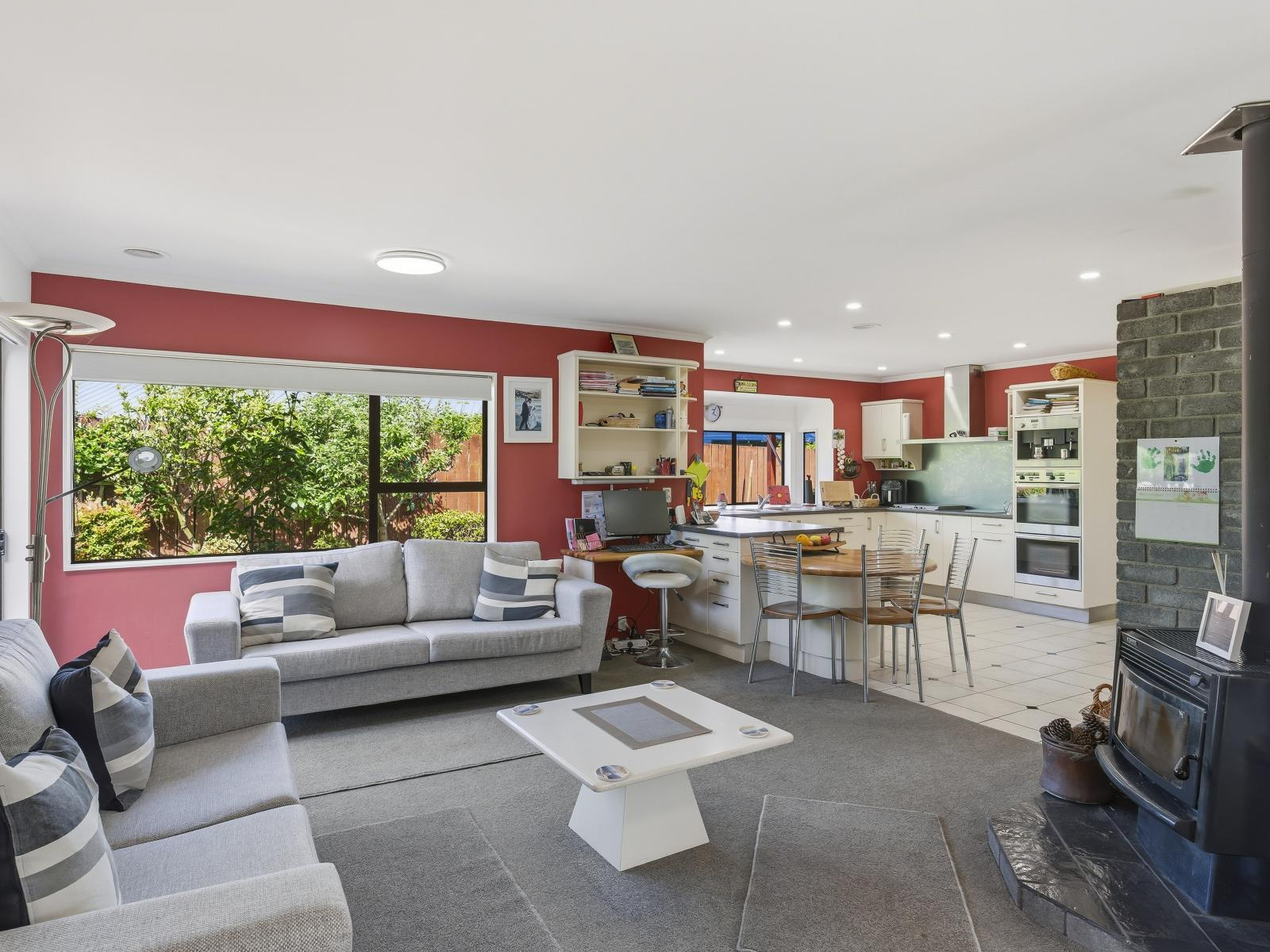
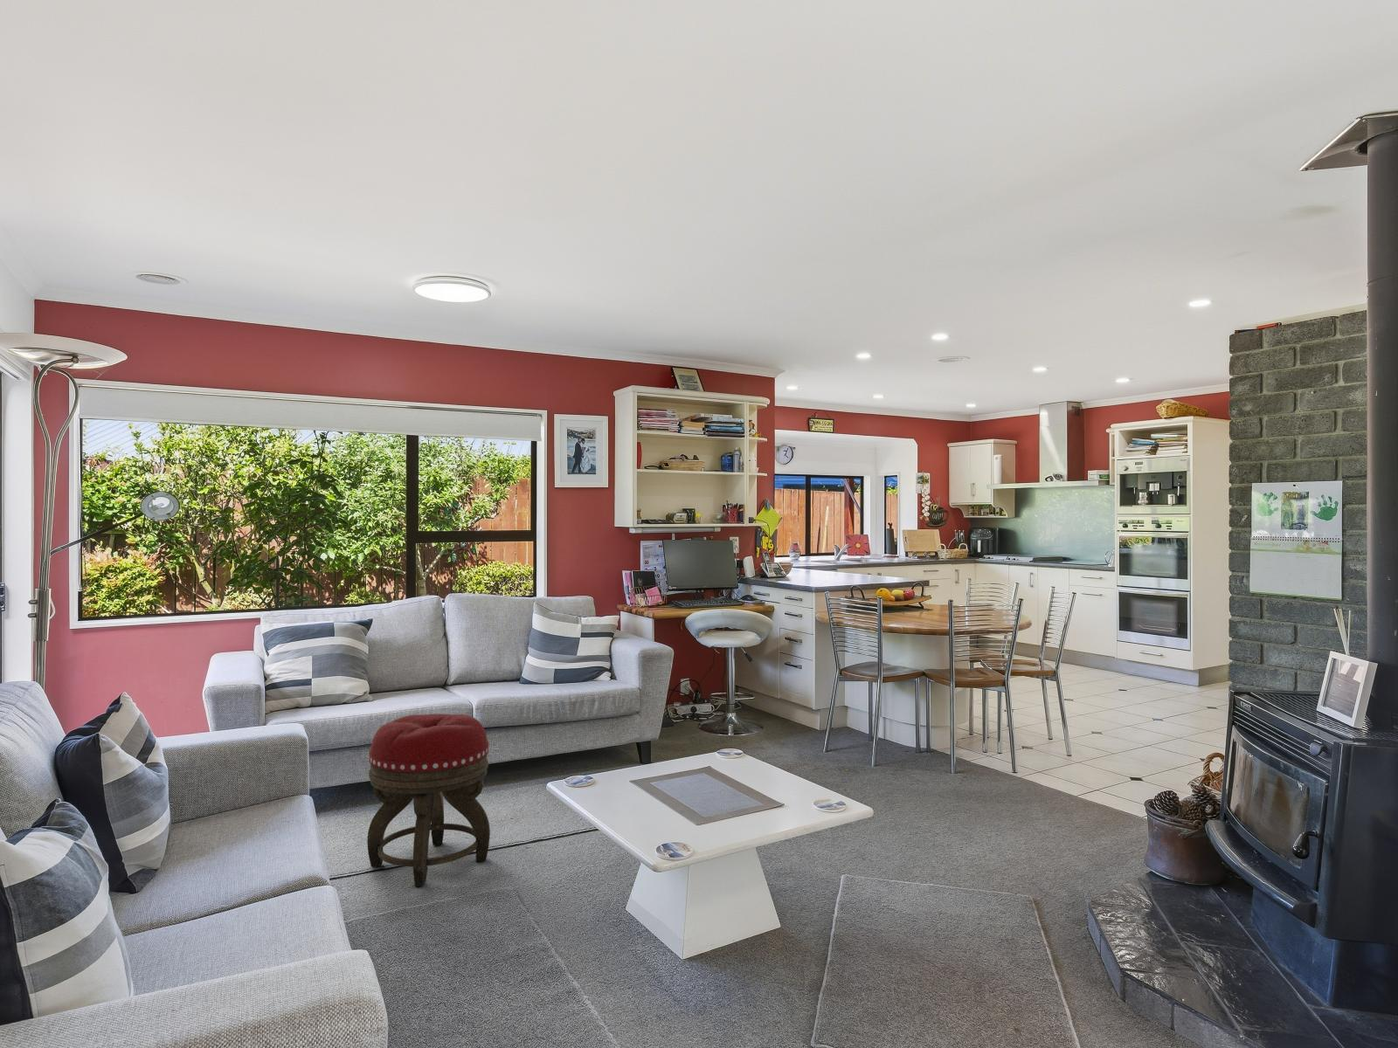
+ footstool (429, 792)
